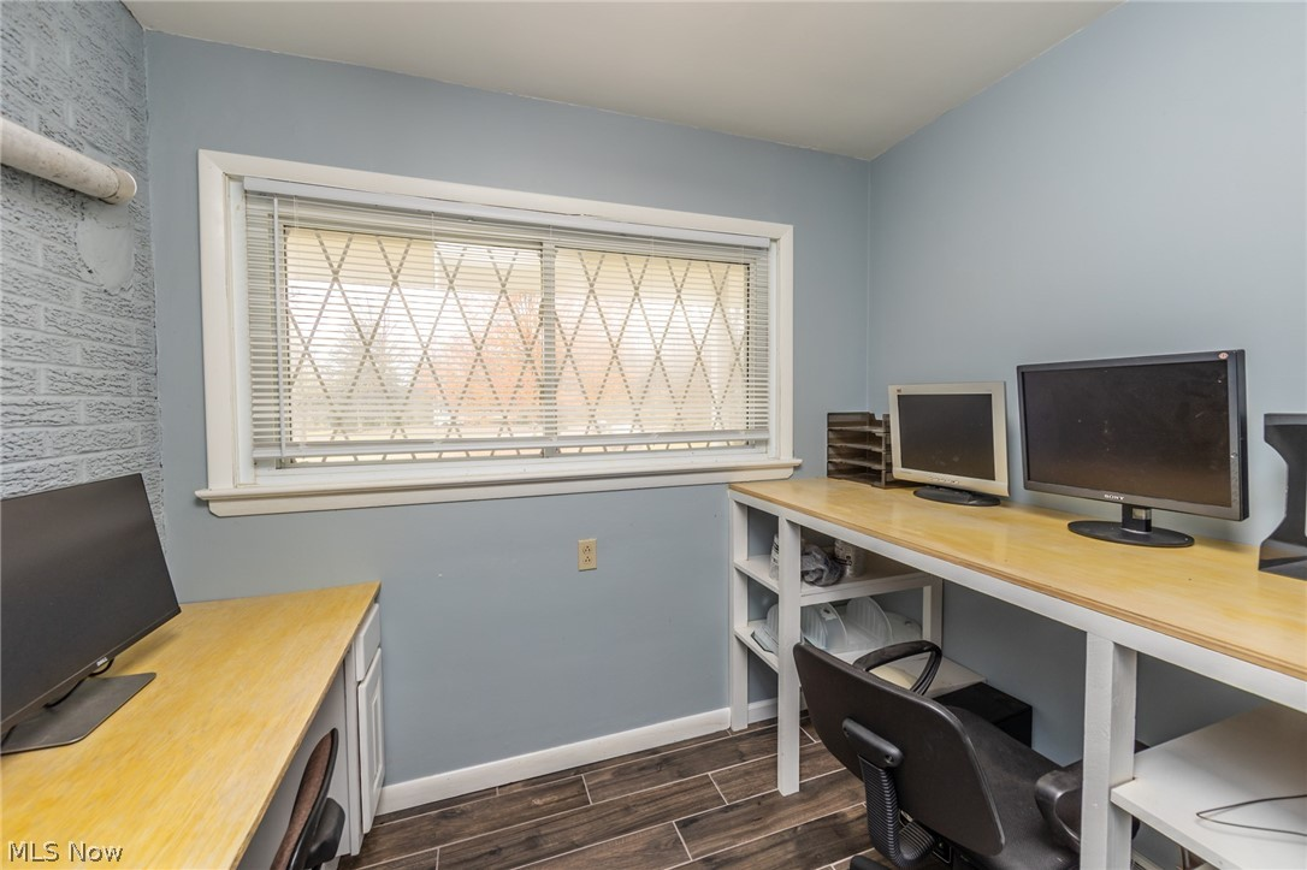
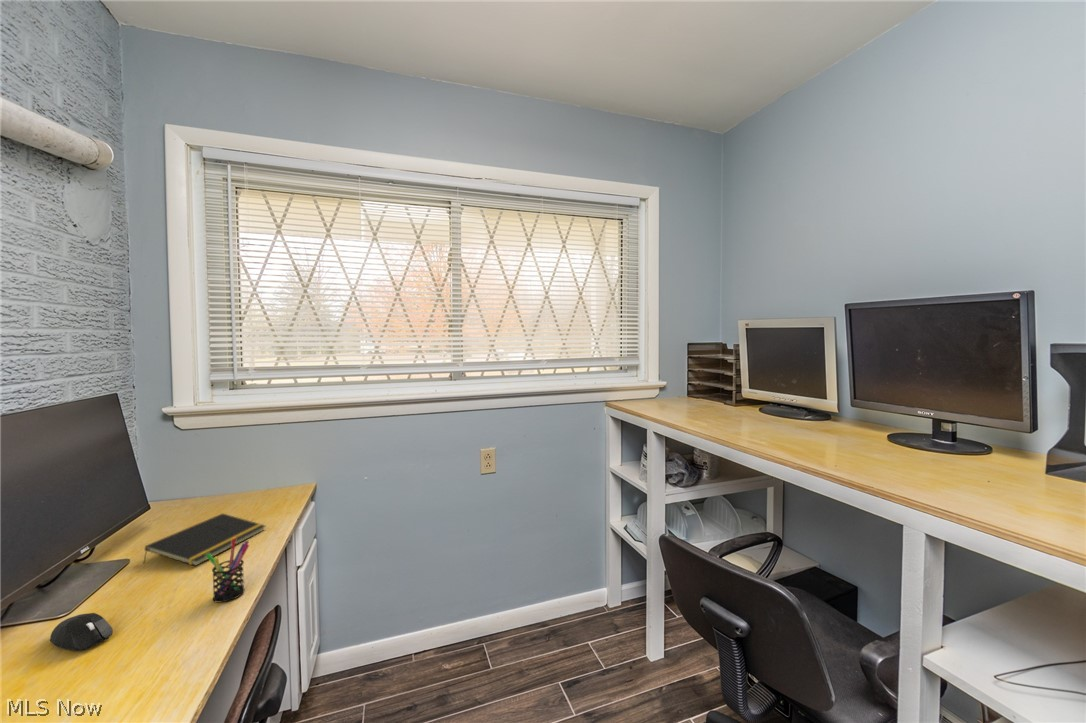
+ notepad (210, 536)
+ pen holder (224, 568)
+ mouse (79, 628)
